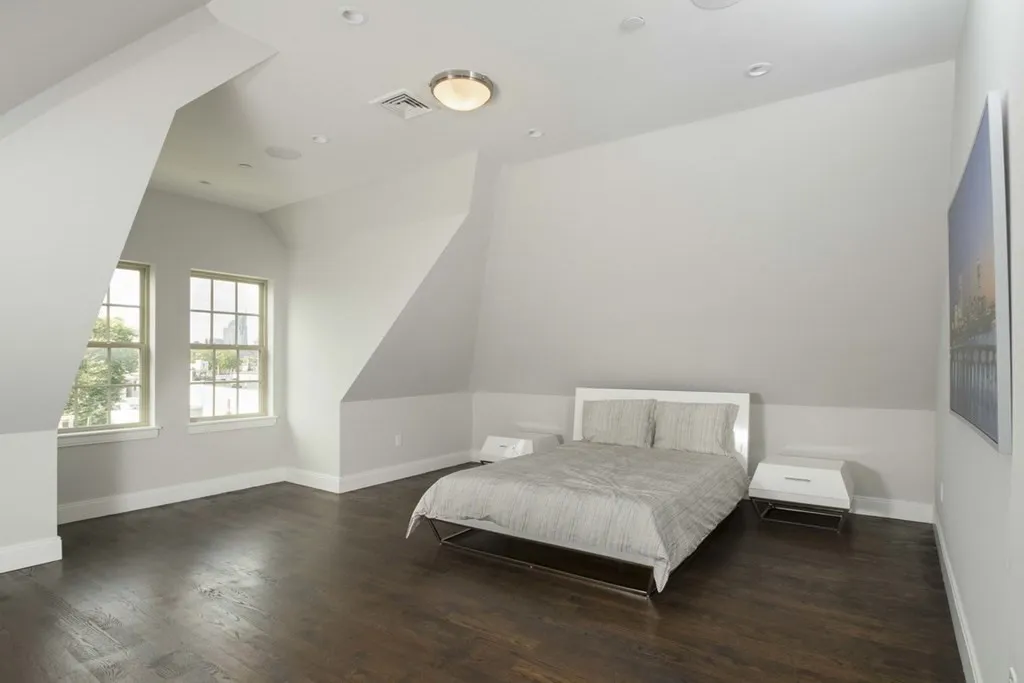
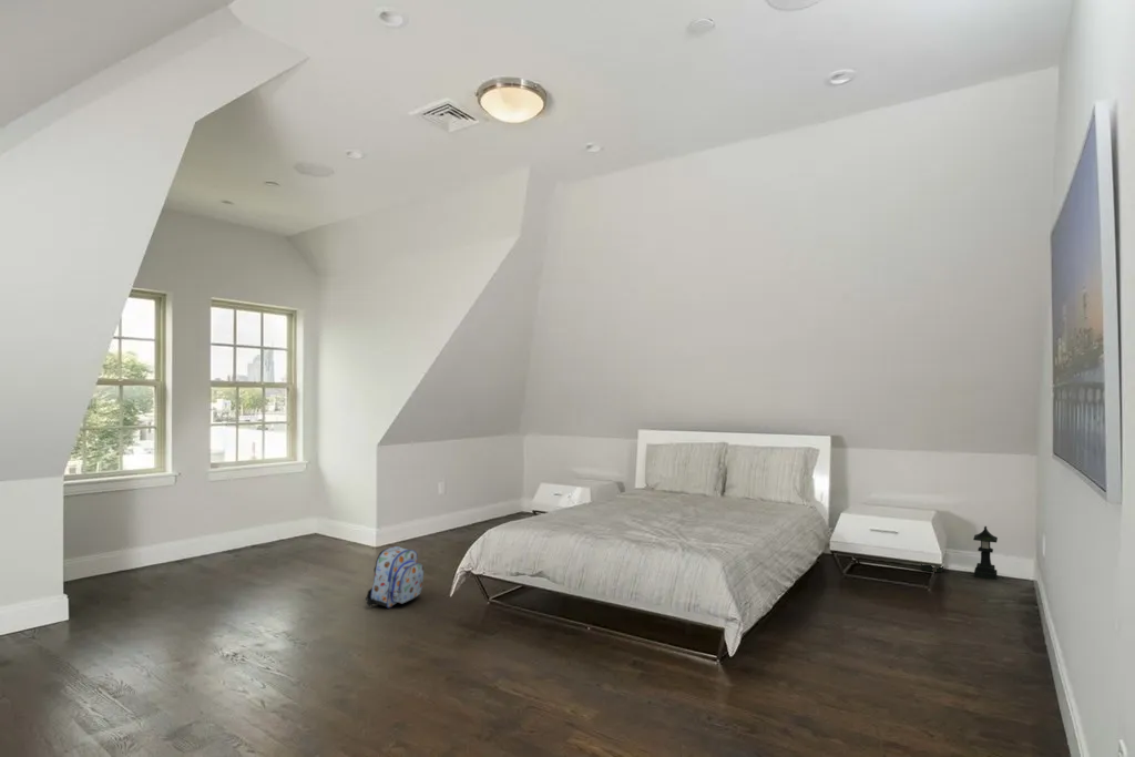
+ lantern (973, 539)
+ backpack (397, 575)
